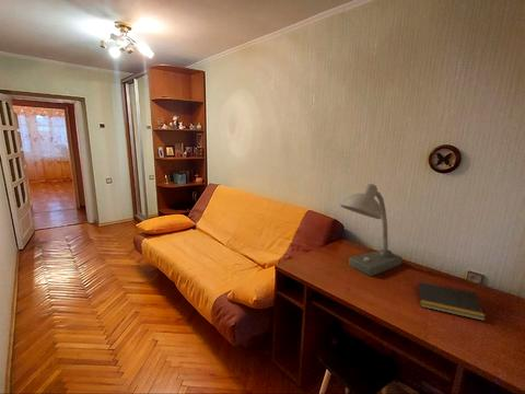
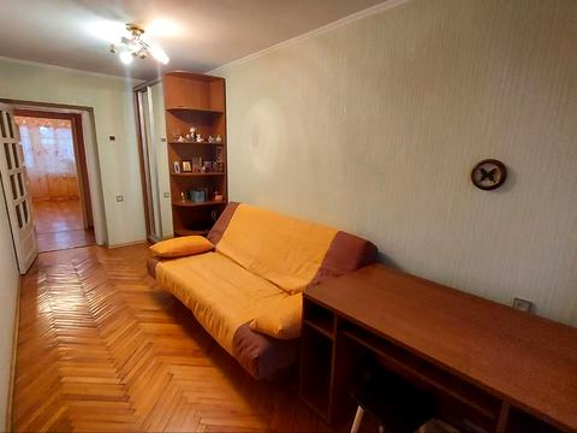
- notepad (448, 299)
- desk lamp (375, 218)
